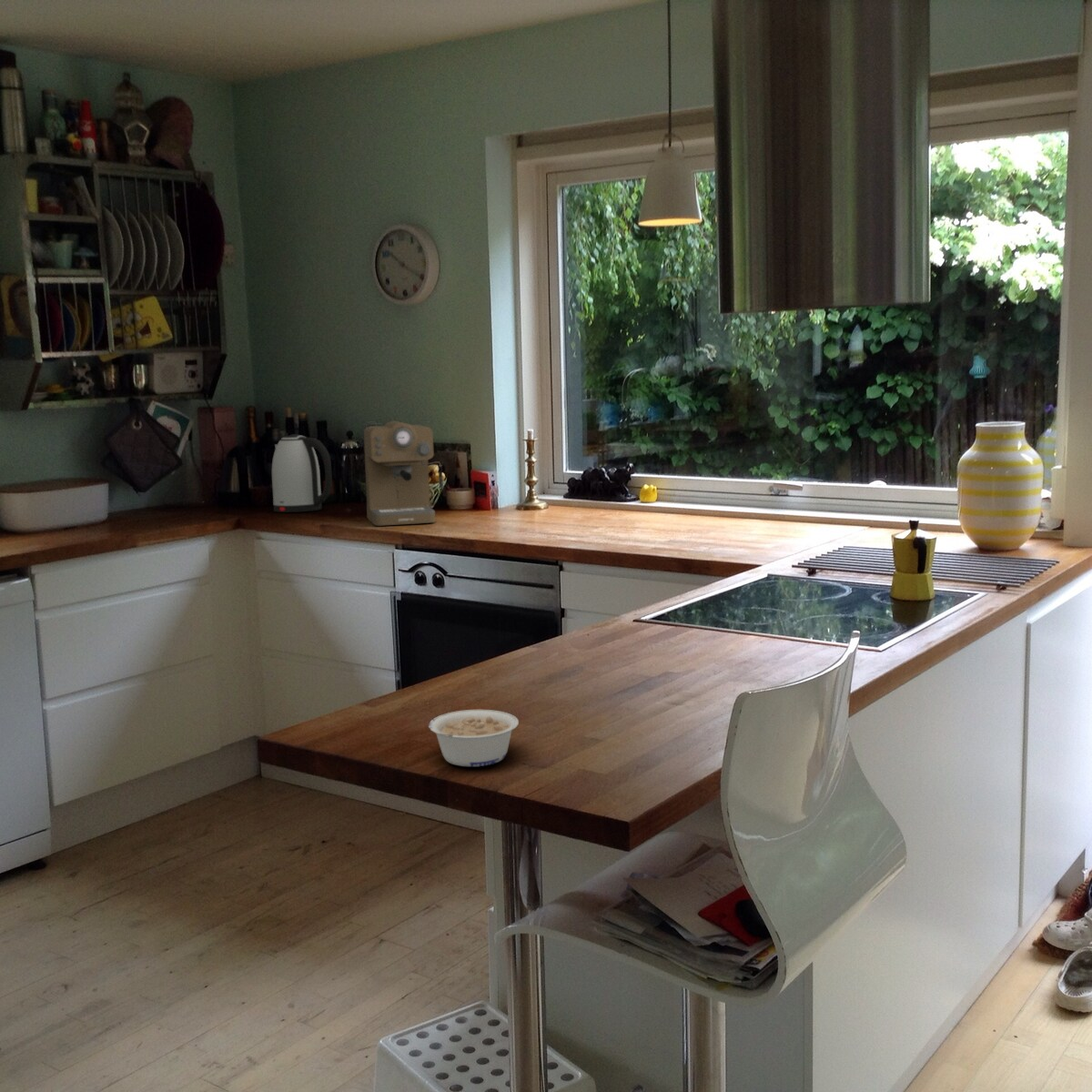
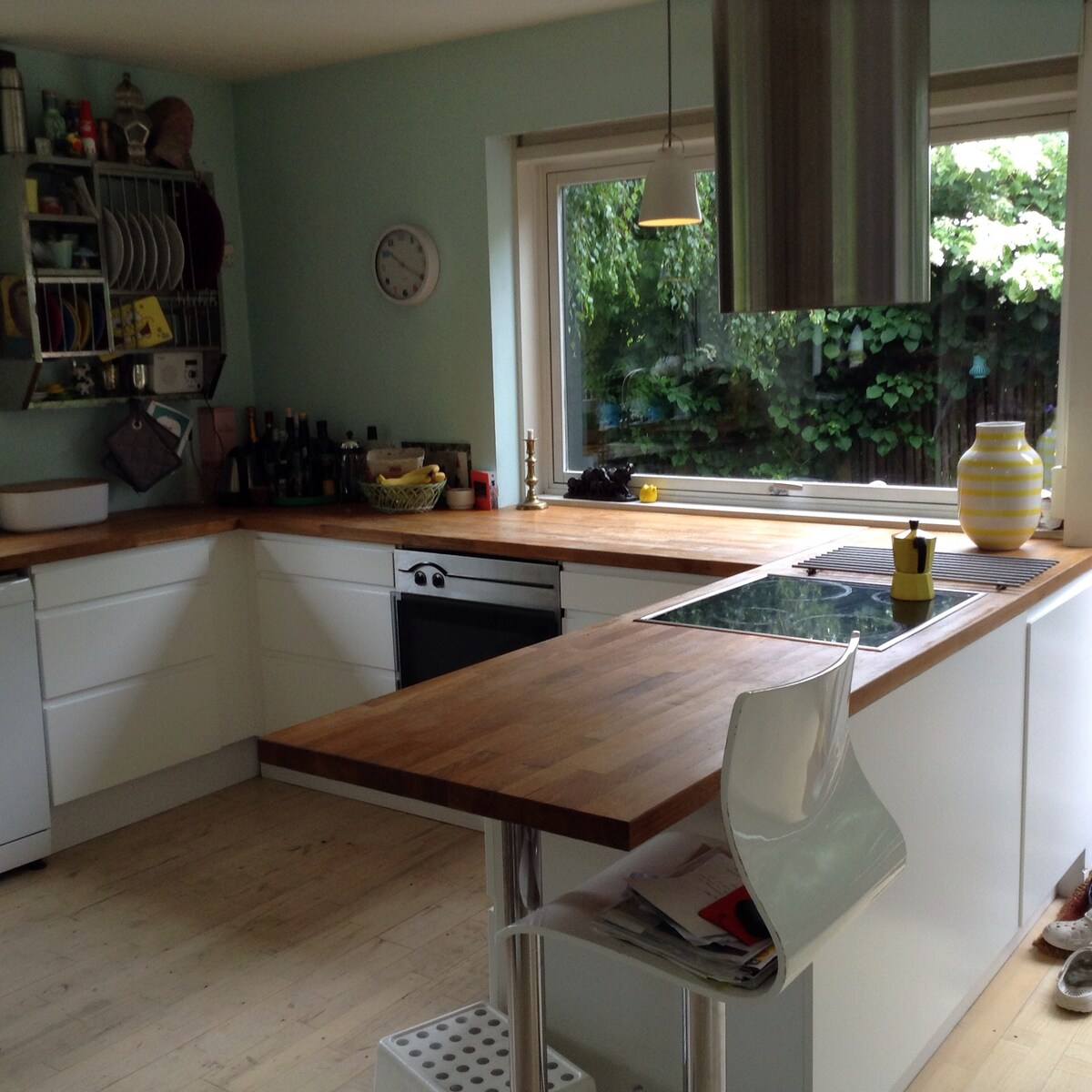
- coffee maker (405, 470)
- kettle (303, 472)
- legume (474, 737)
